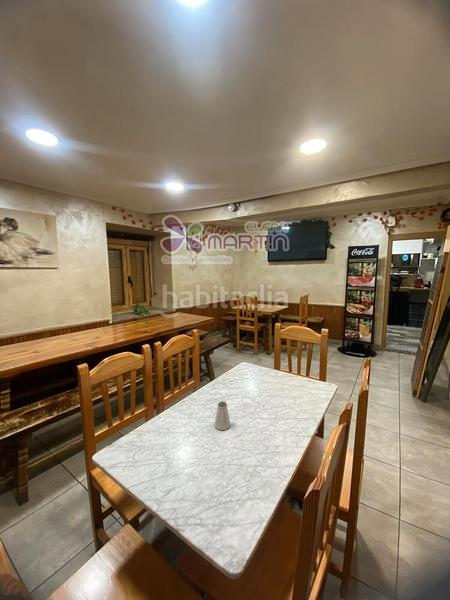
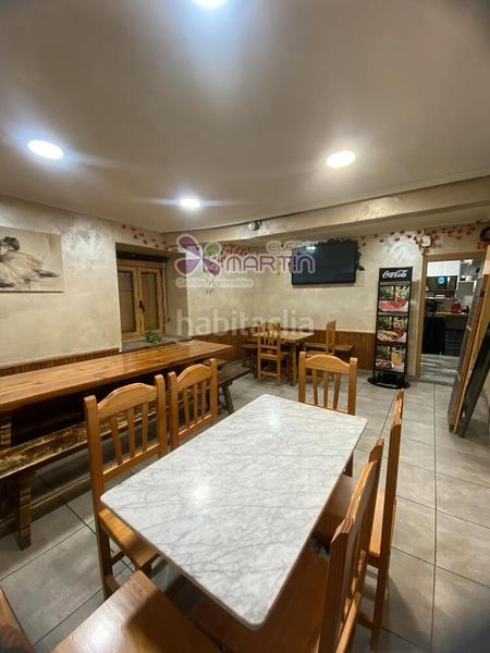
- saltshaker (222, 414)
